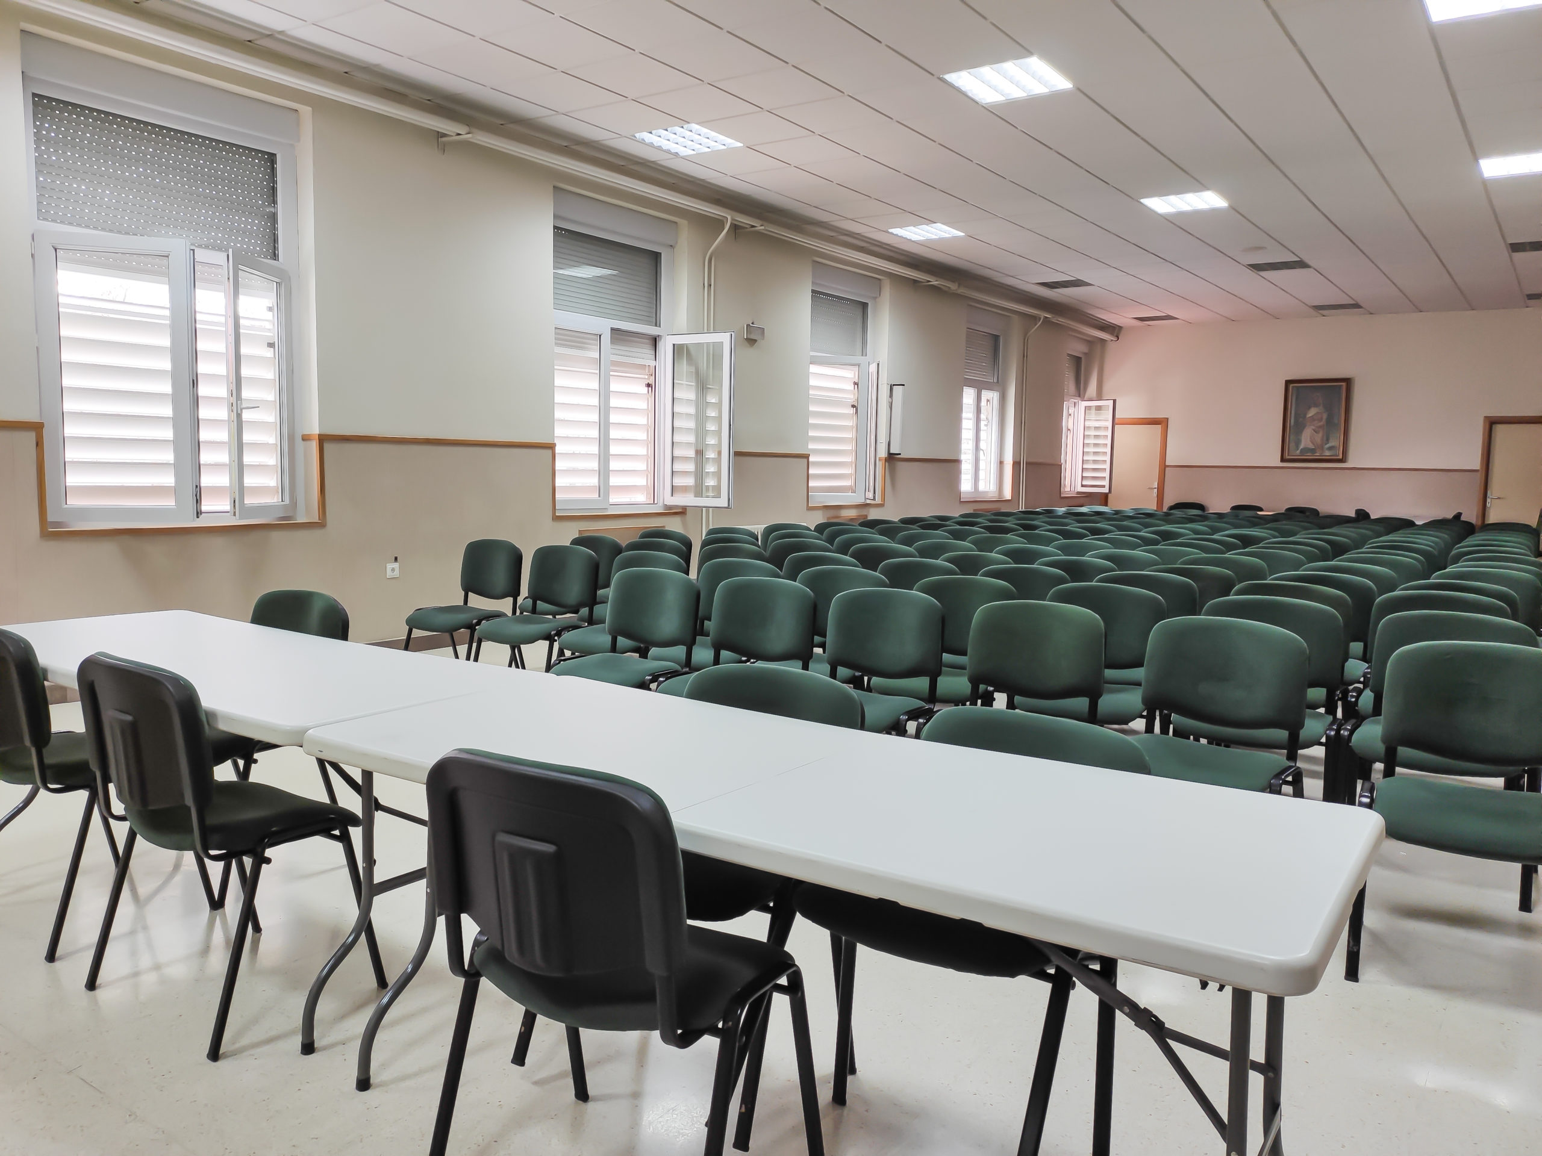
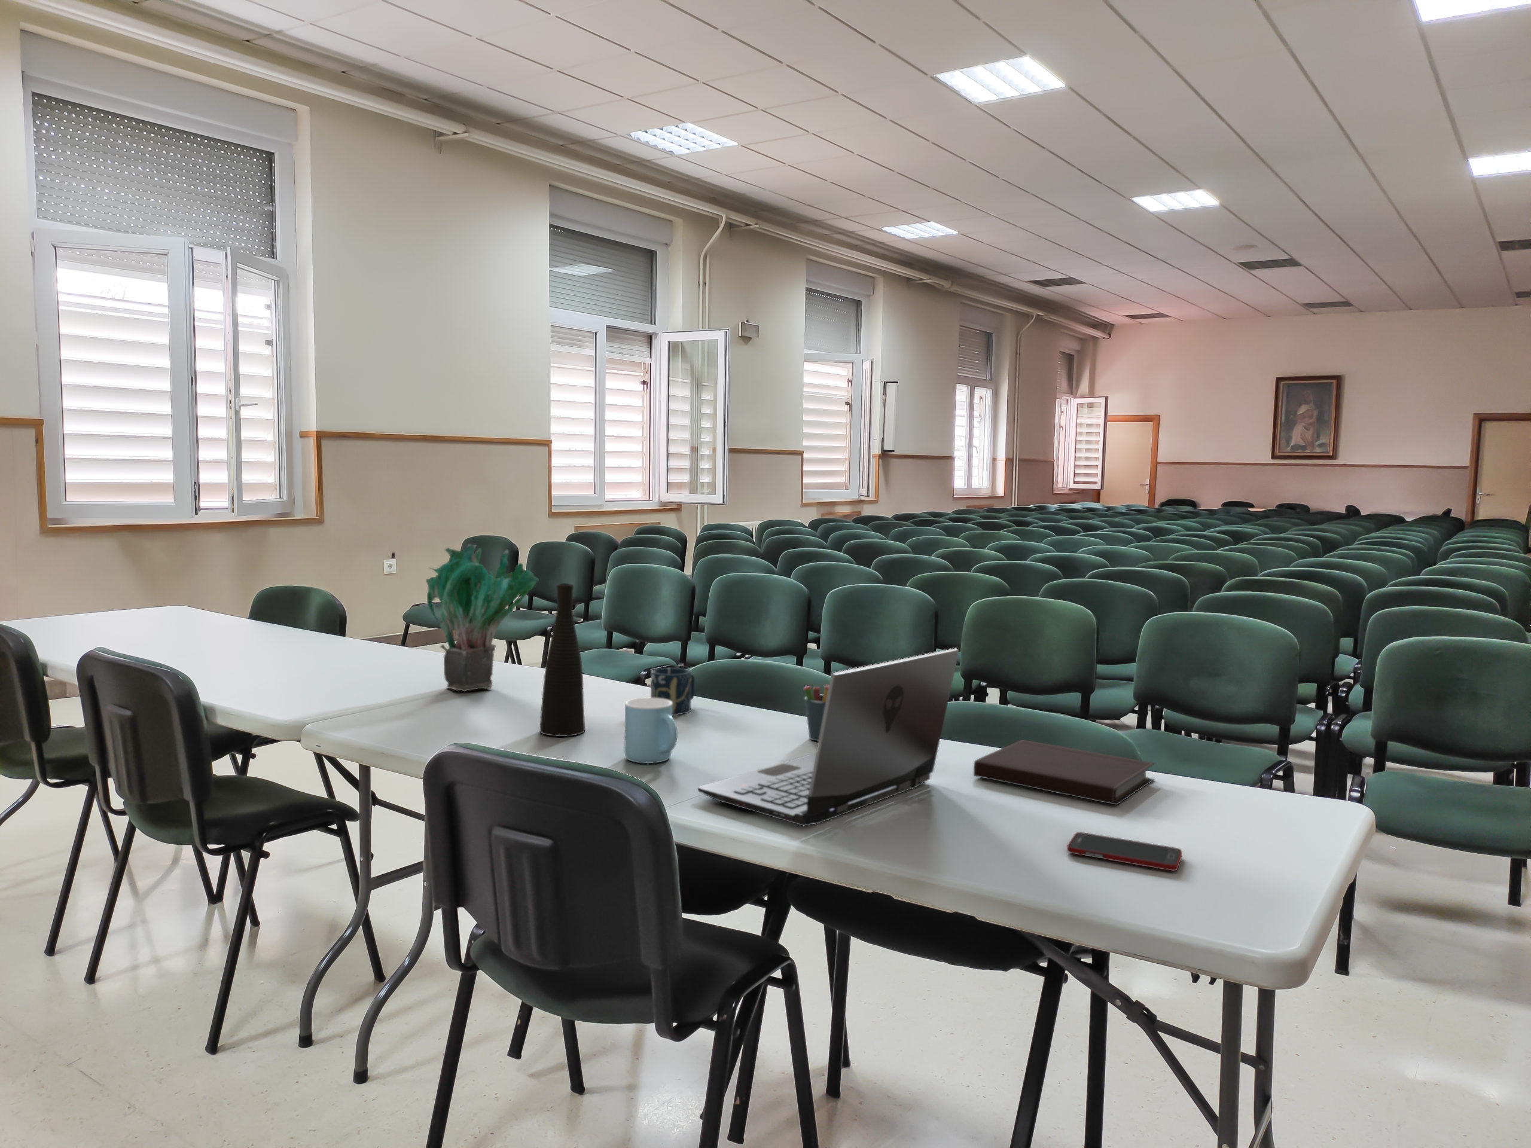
+ cell phone (1124, 851)
+ mug (655, 731)
+ potted plant (485, 616)
+ laptop computer (831, 721)
+ cup (675, 690)
+ notebook (1064, 771)
+ pen holder (823, 708)
+ vase (563, 657)
